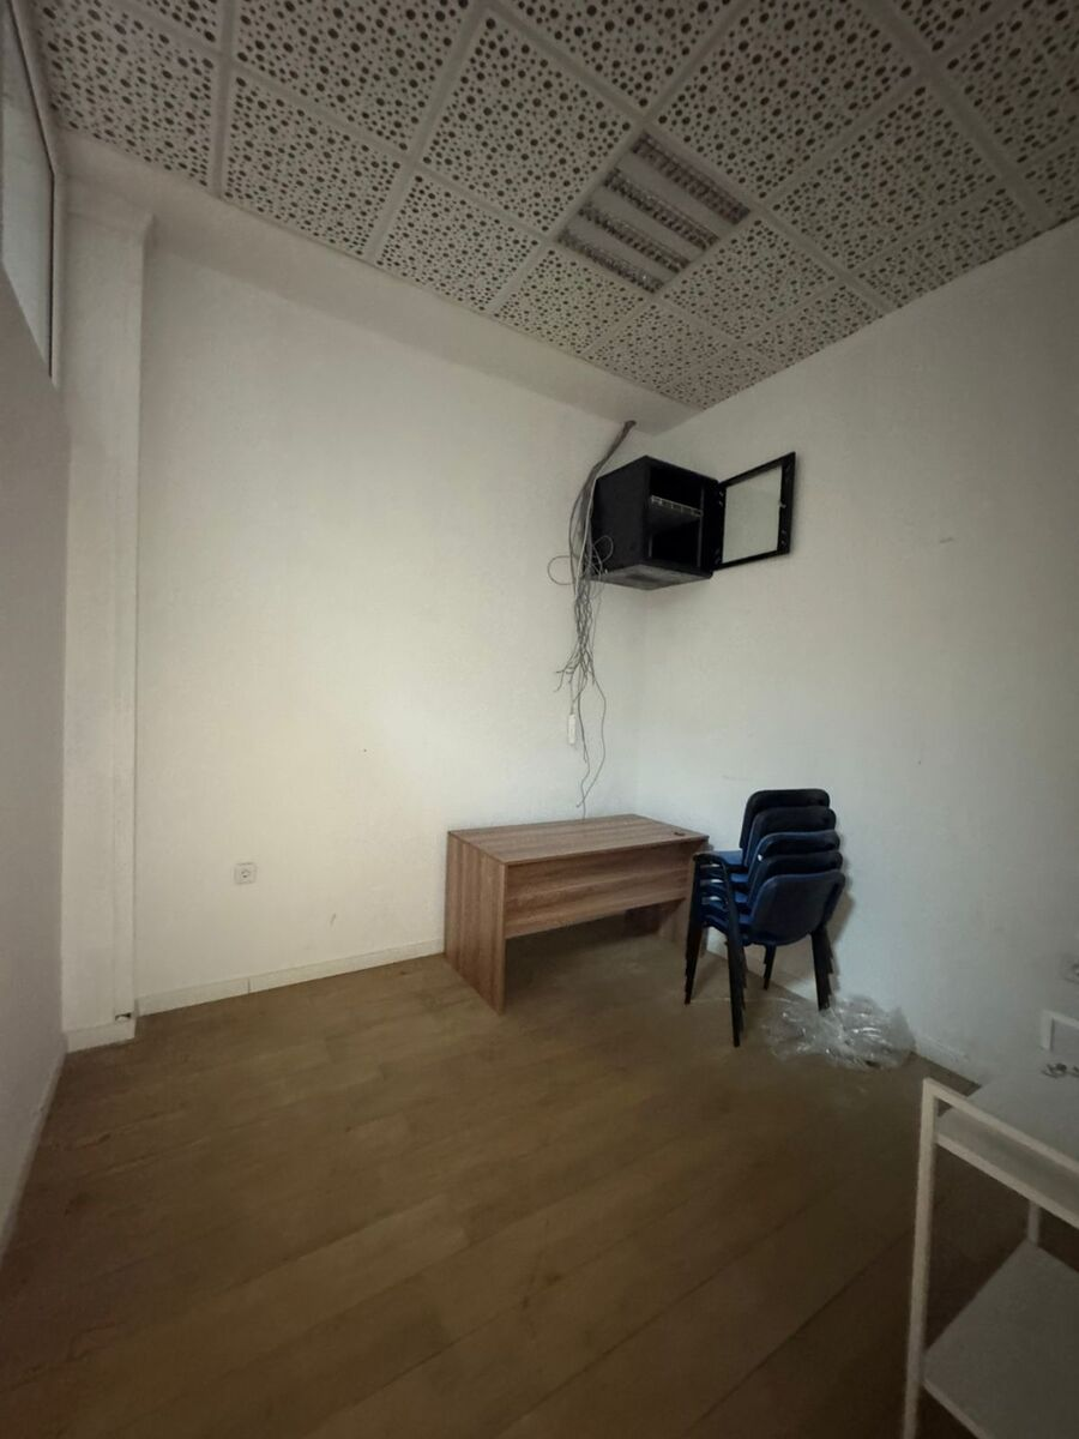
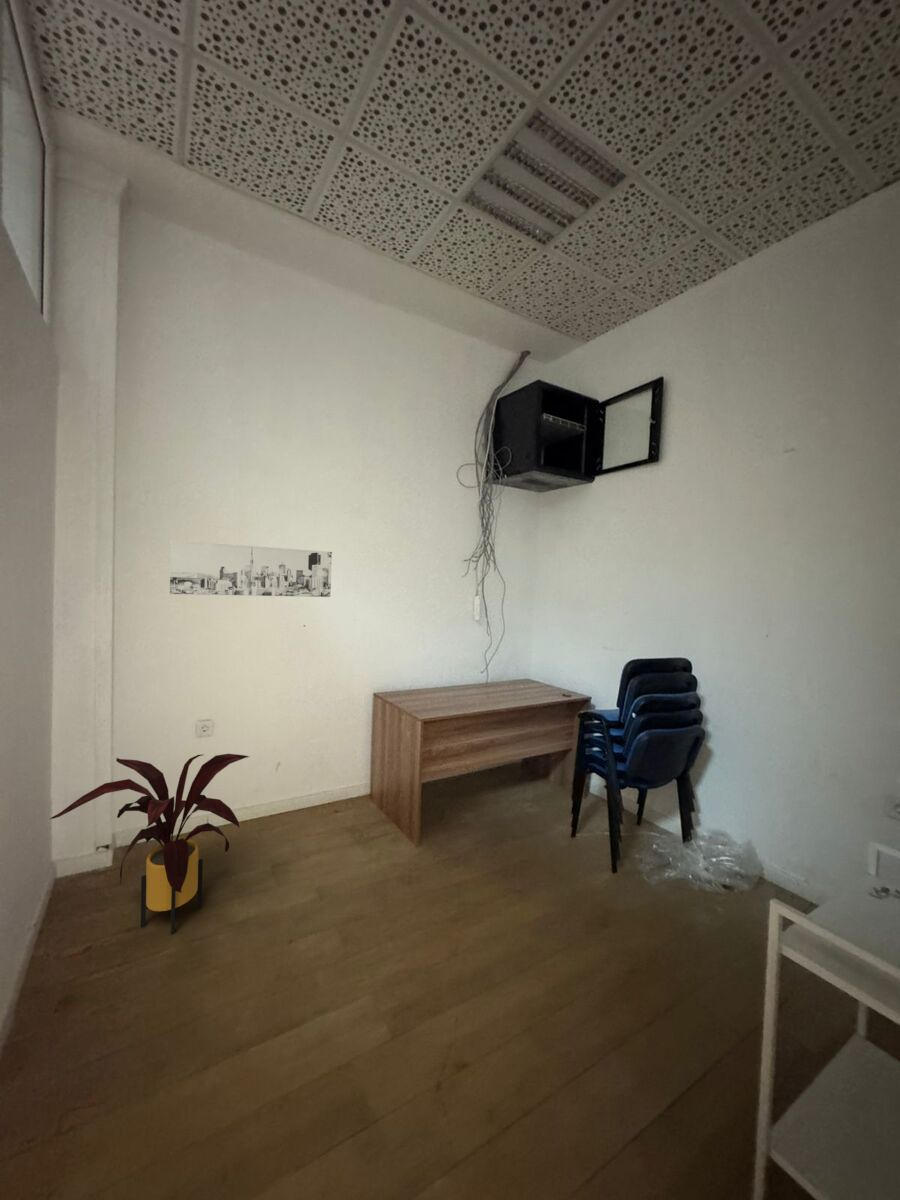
+ house plant (164, 843)
+ wall art (257, 571)
